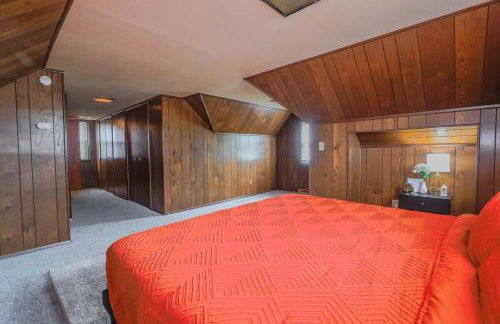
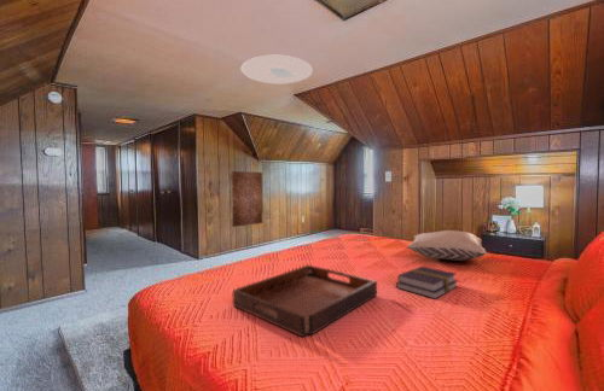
+ book (426, 280)
+ pillow (445, 244)
+ ceiling light (277, 66)
+ serving tray (307, 292)
+ wall art (248, 198)
